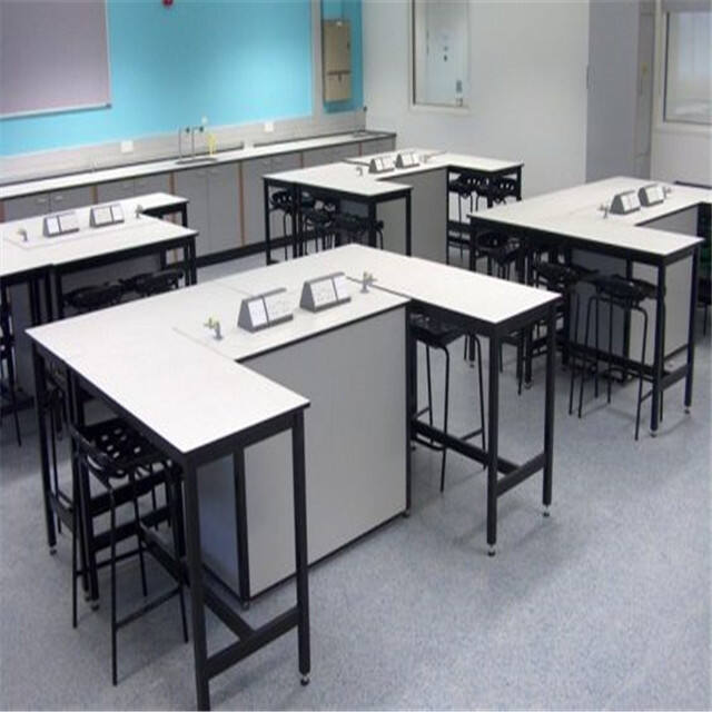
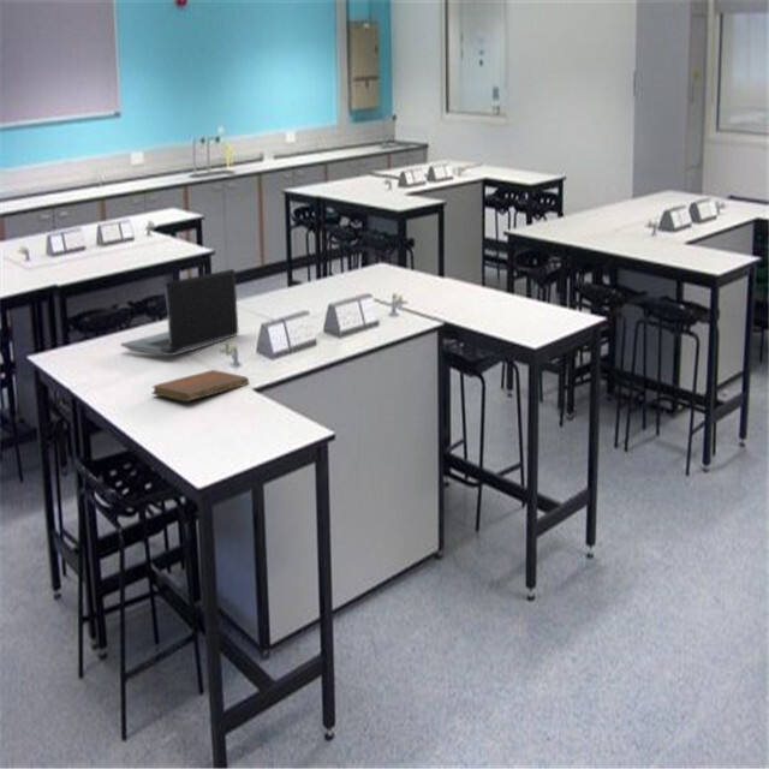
+ notebook (201, 384)
+ laptop computer (178, 308)
